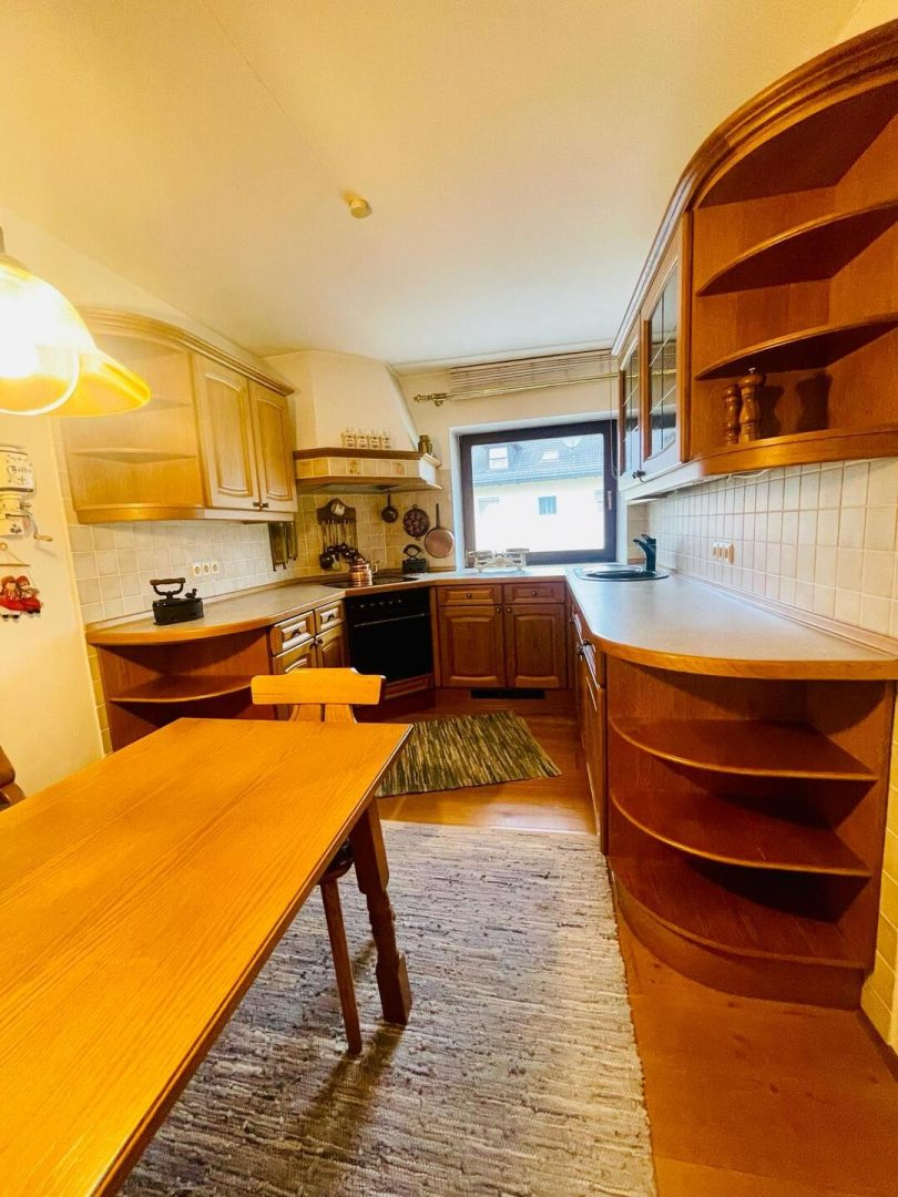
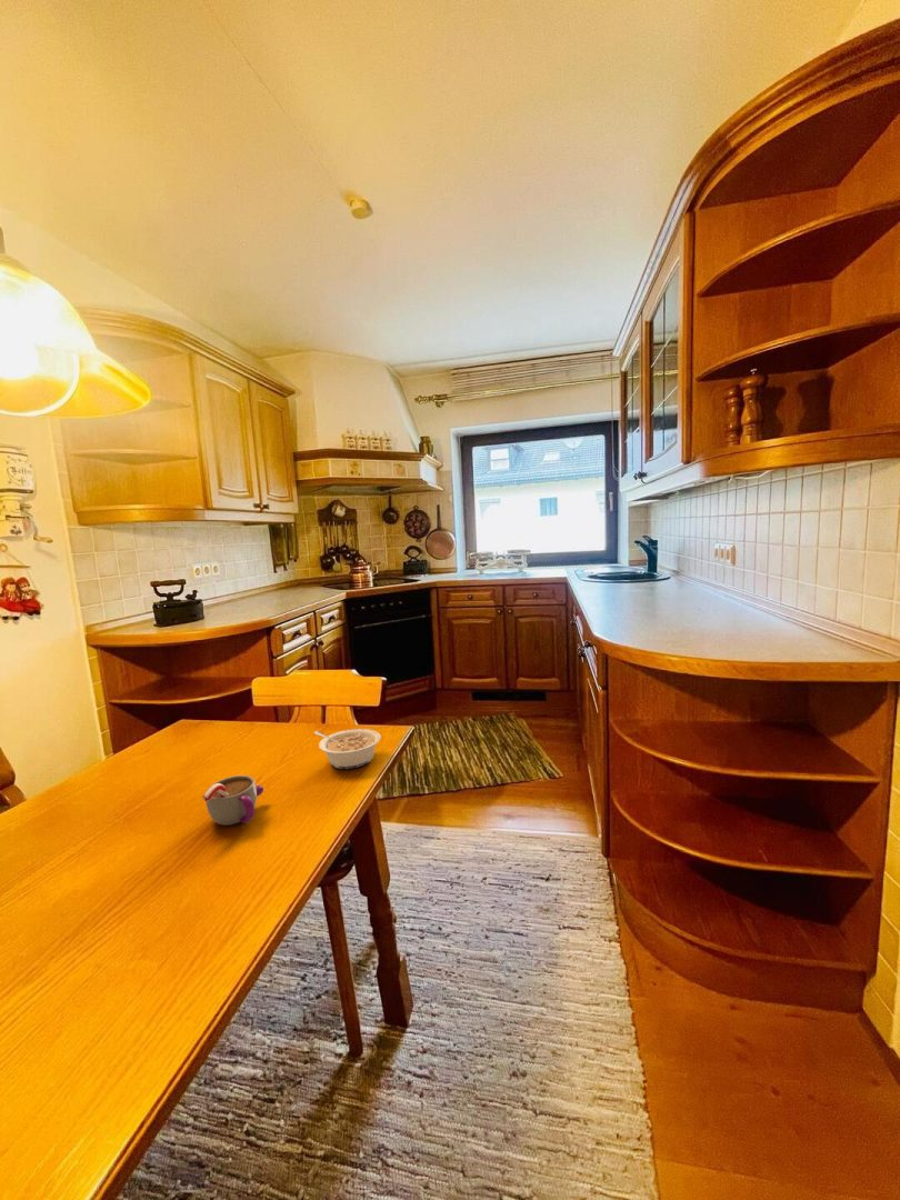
+ mug (236, 797)
+ legume (348, 748)
